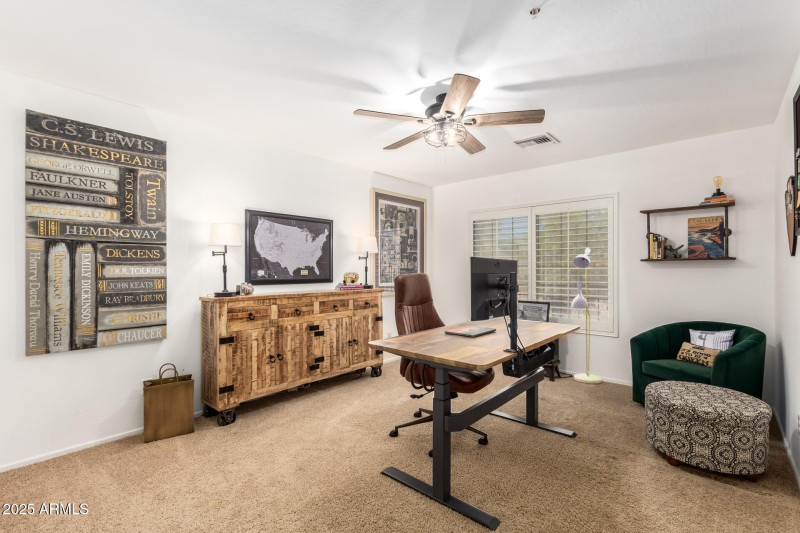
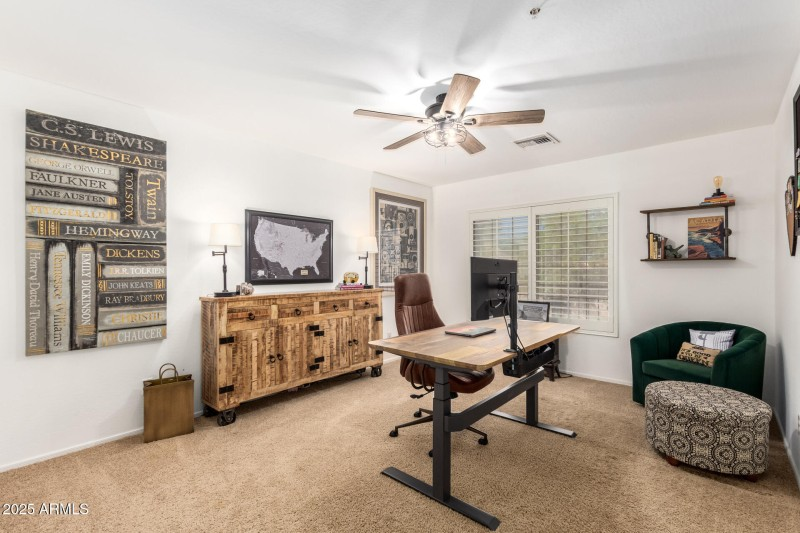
- floor lamp (586, 314)
